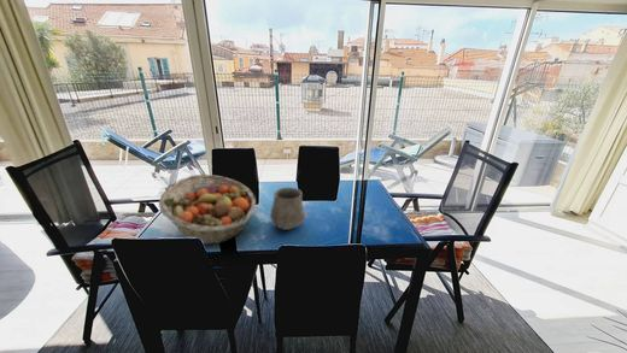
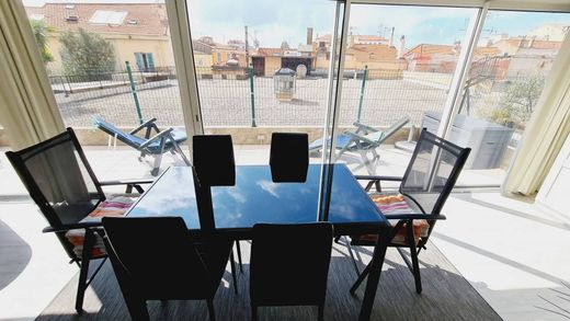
- ceramic cup (288, 208)
- fruit basket (212, 206)
